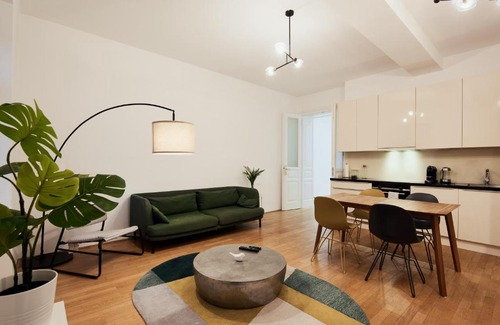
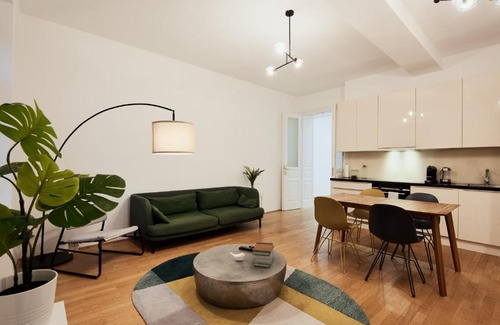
+ book stack (263, 254)
